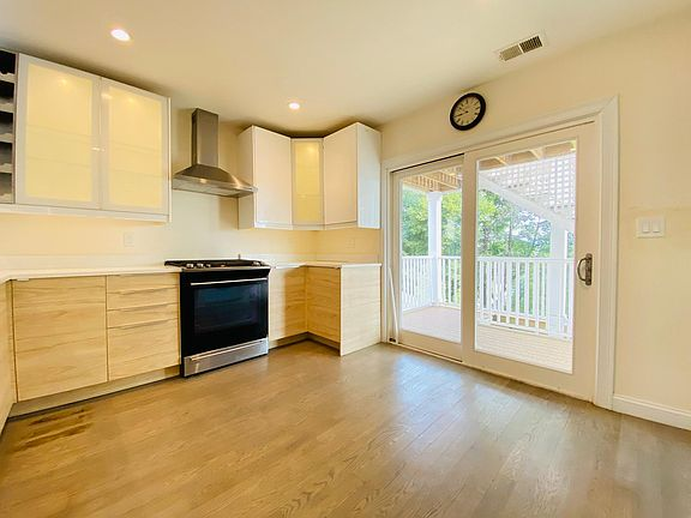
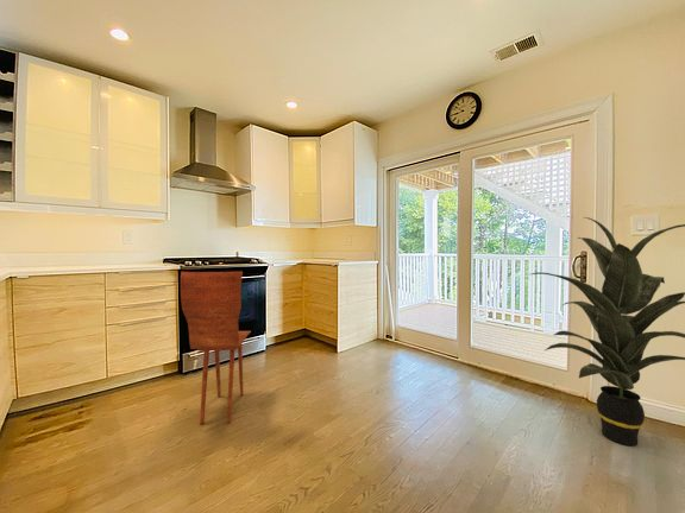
+ dining chair (221, 341)
+ indoor plant (610, 324)
